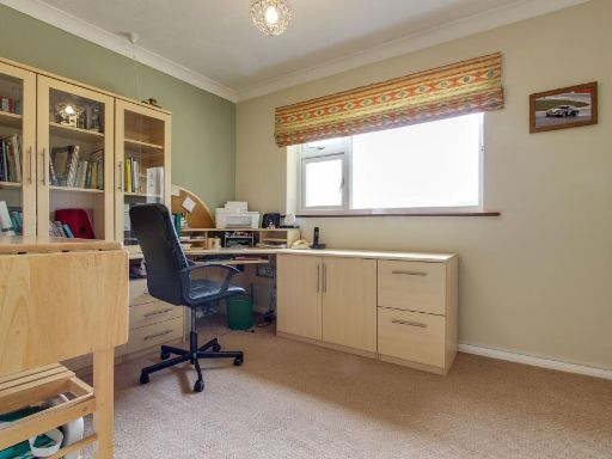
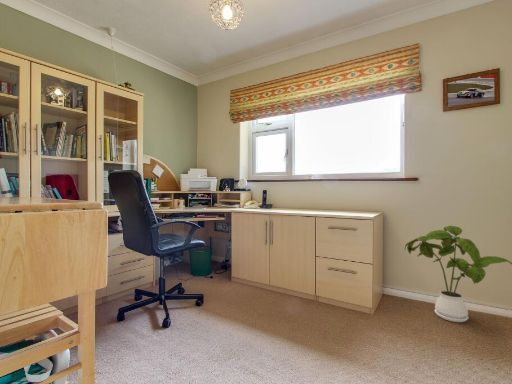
+ house plant (457, 277)
